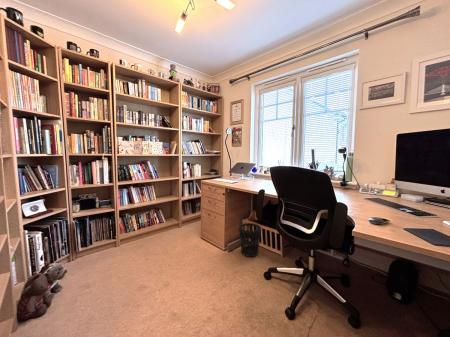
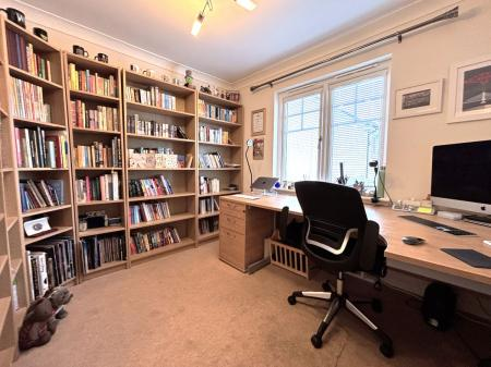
- wastebasket (250, 239)
